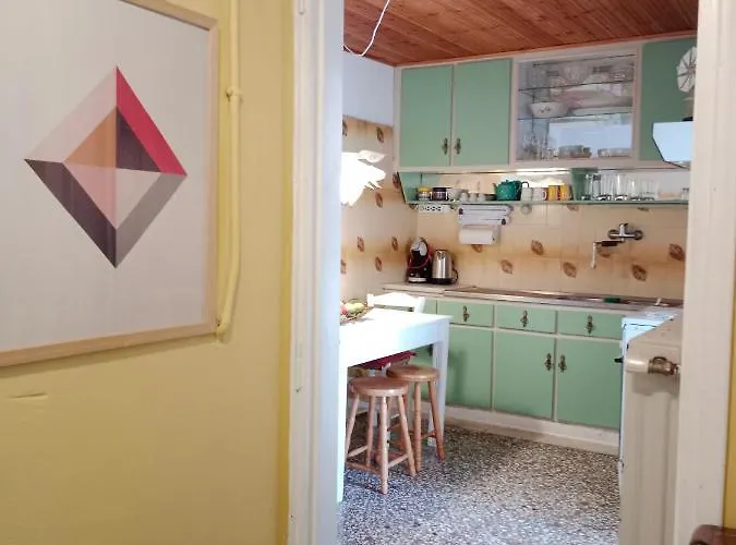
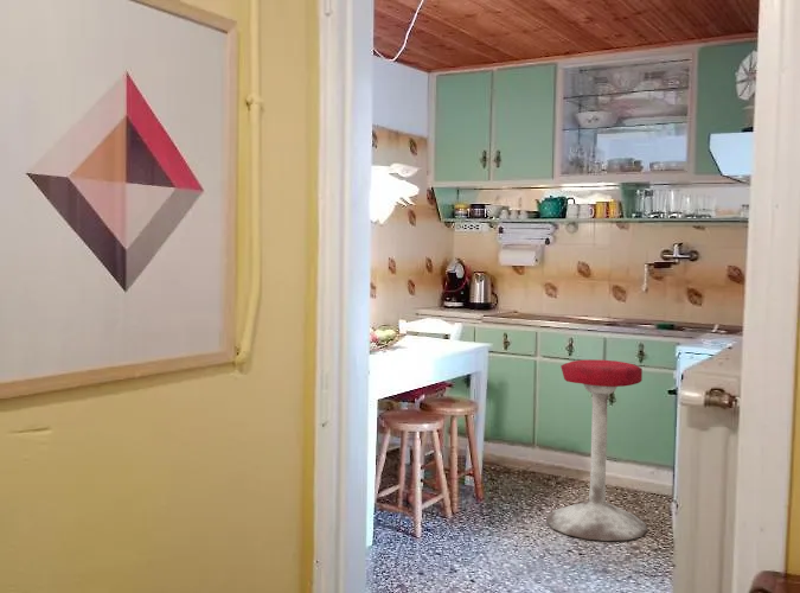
+ stool (597, 444)
